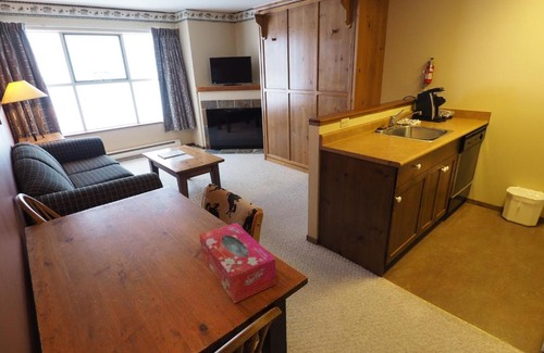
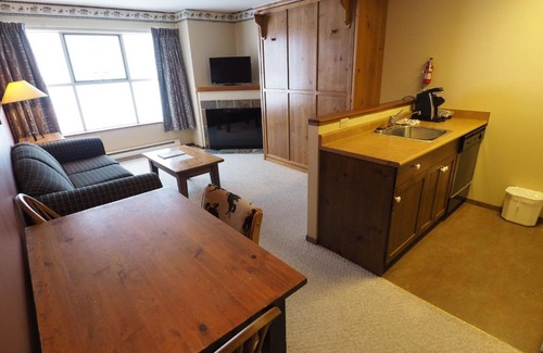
- tissue box (235, 257)
